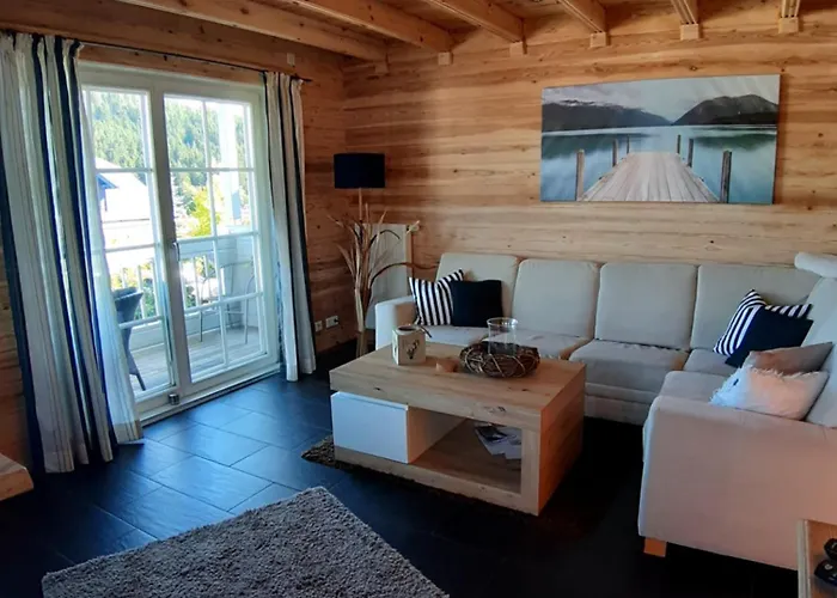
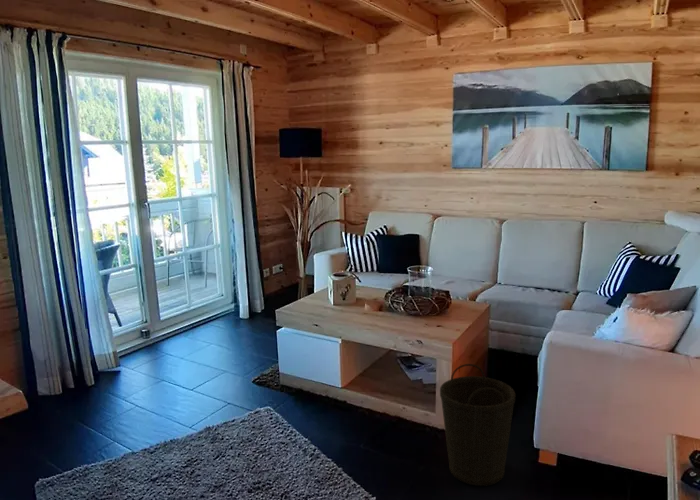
+ basket (476, 423)
